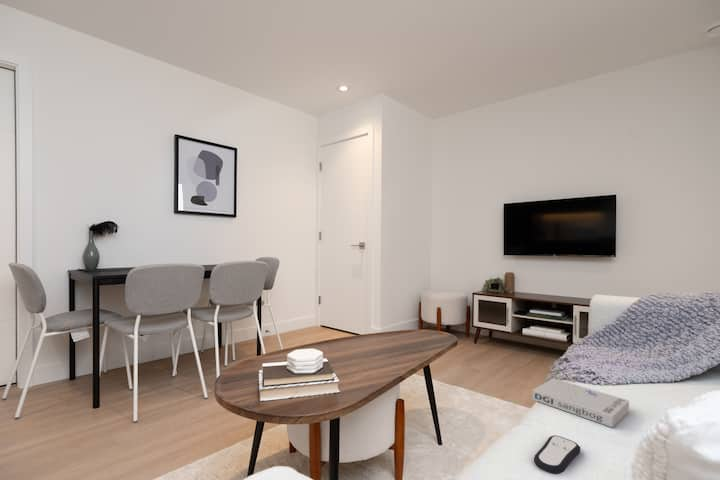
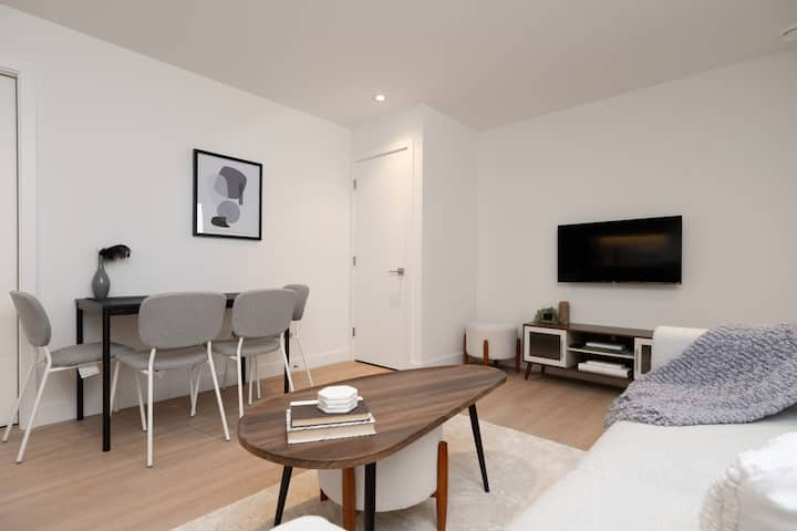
- book (579, 400)
- remote control (556, 453)
